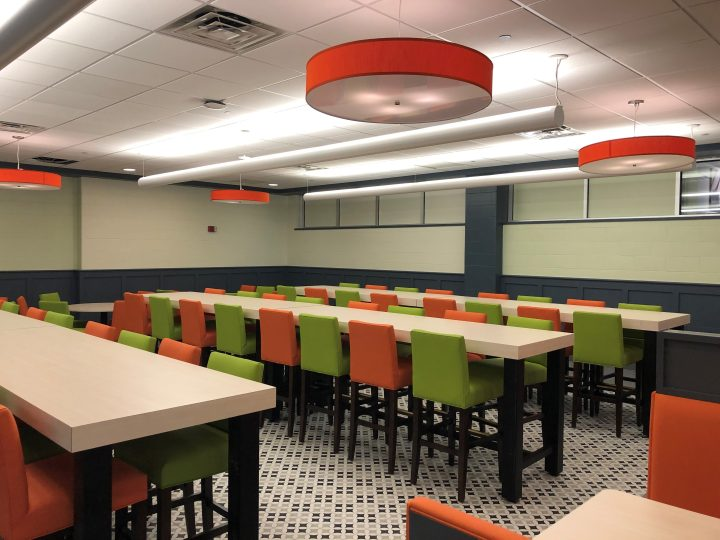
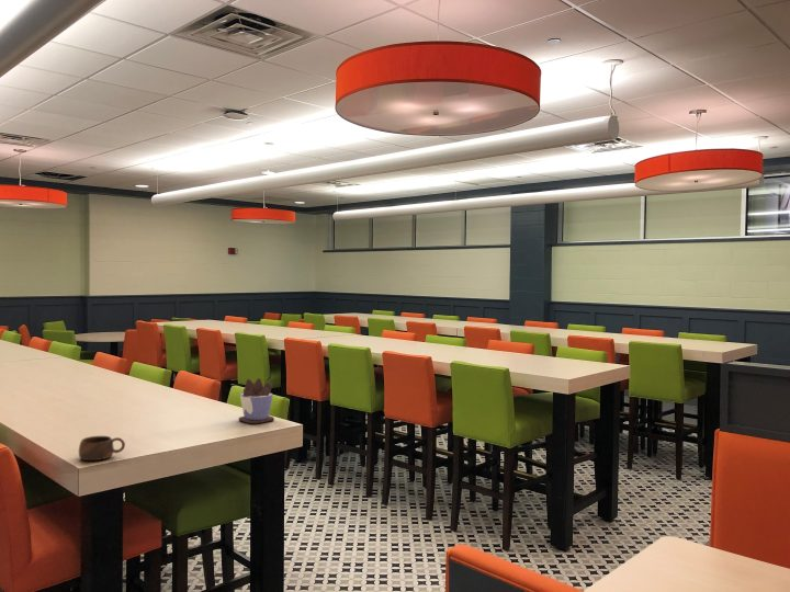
+ cup (101, 447)
+ cup (256, 399)
